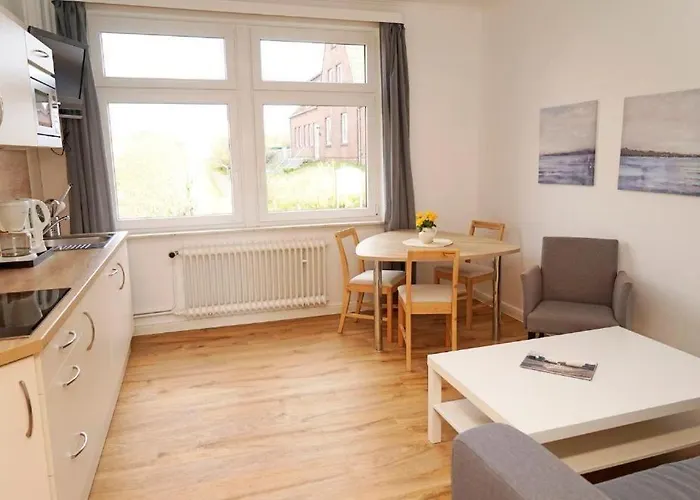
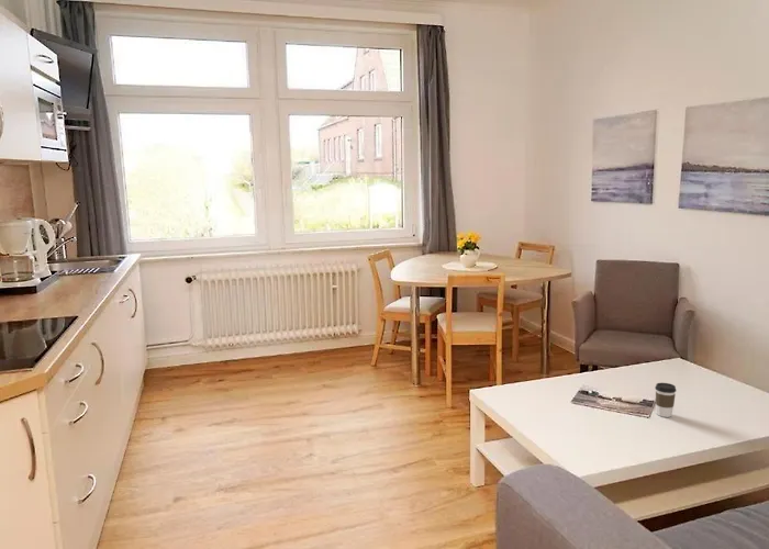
+ coffee cup (665, 400)
